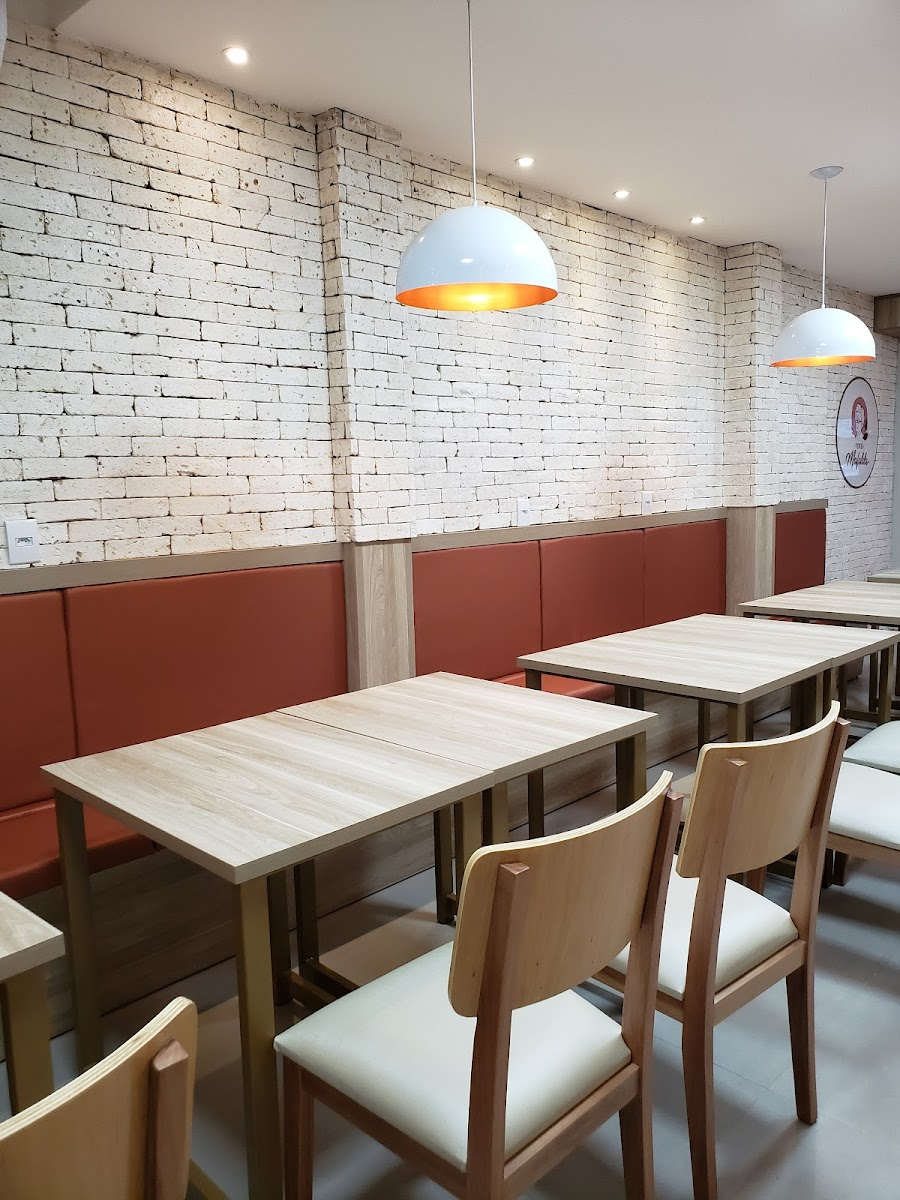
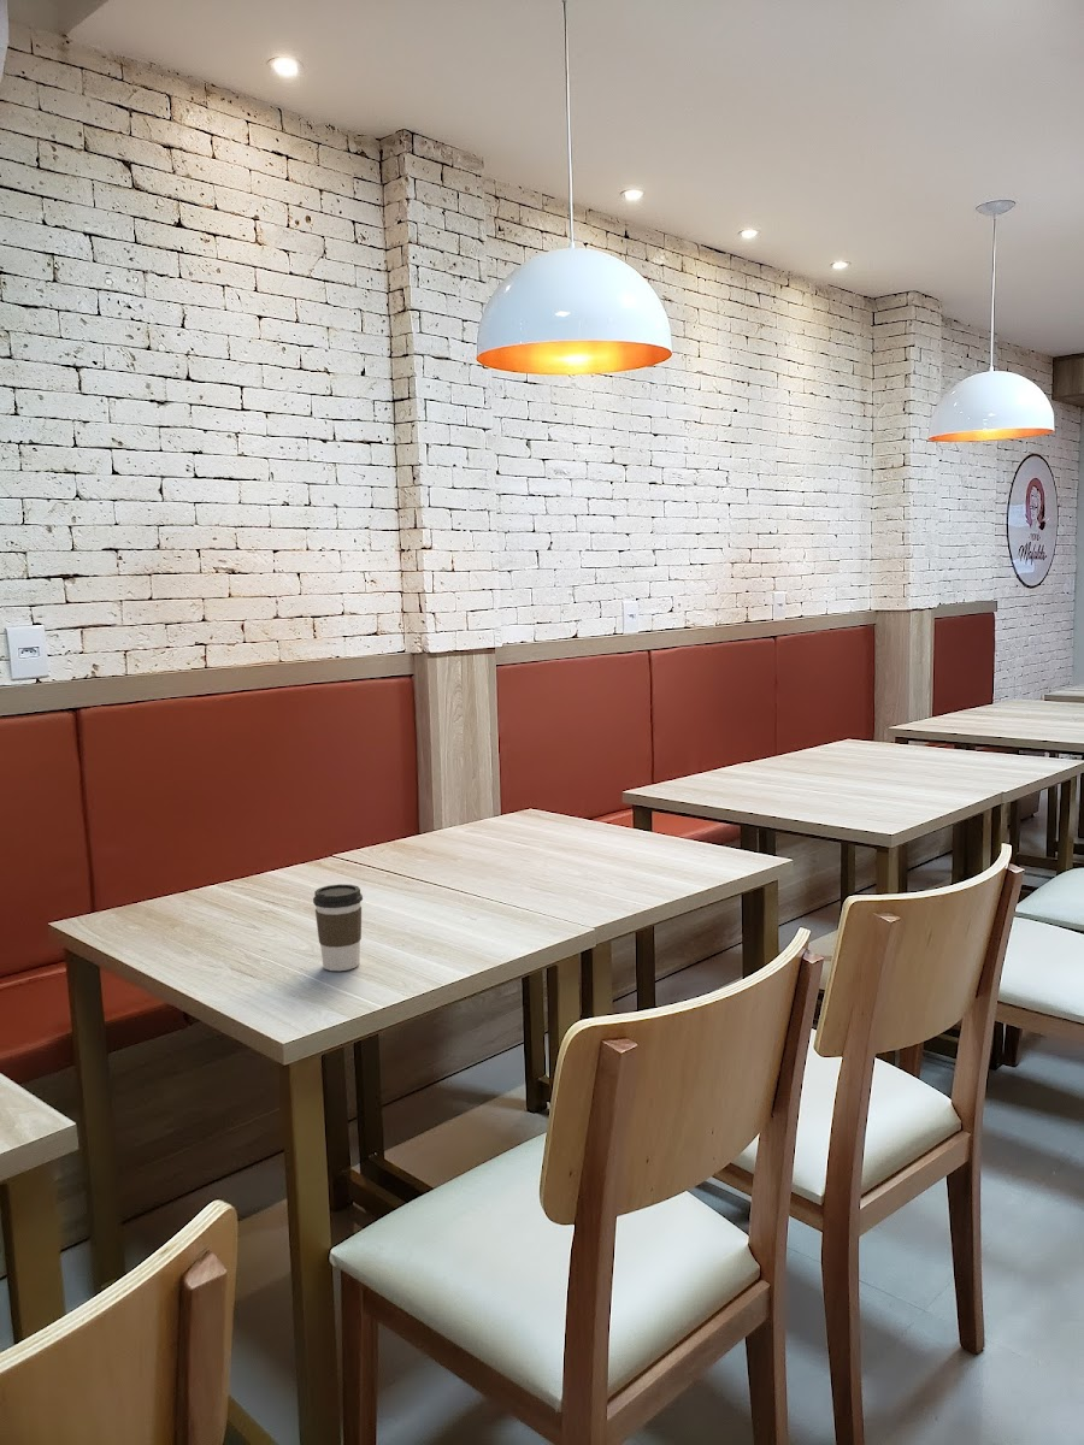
+ coffee cup (338, 927)
